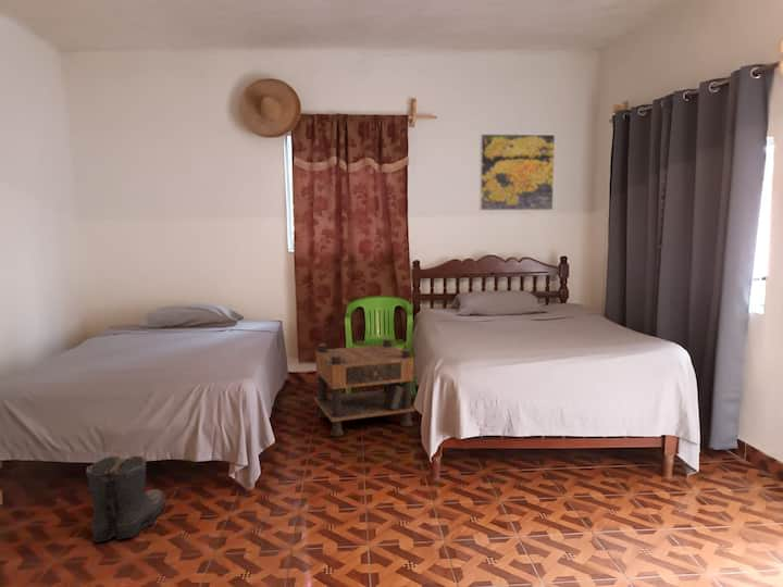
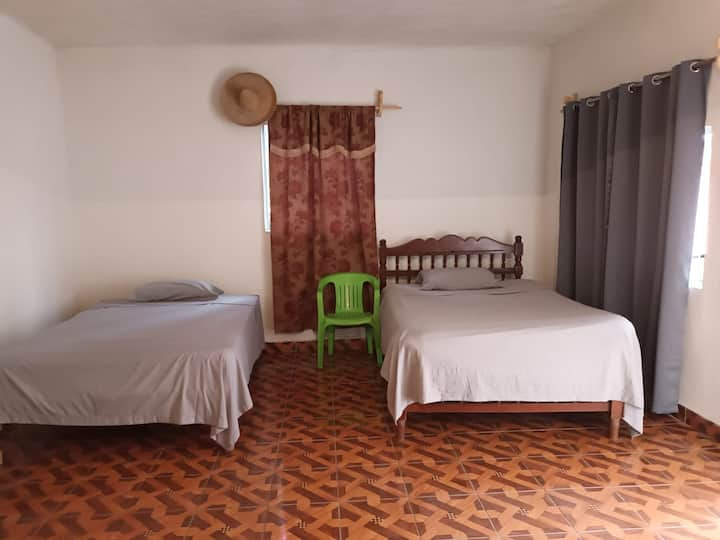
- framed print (517, 172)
- nightstand (363, 383)
- boots (127, 488)
